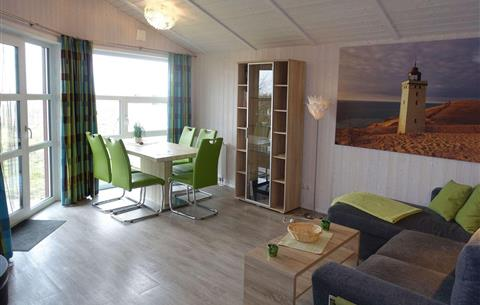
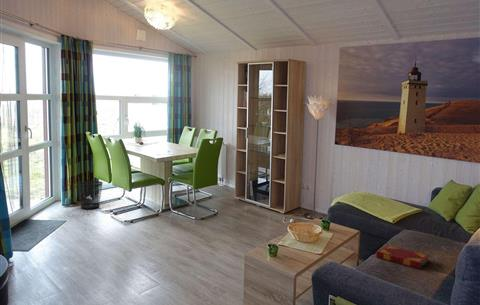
+ hardback book (402, 256)
+ wastebasket (90, 195)
